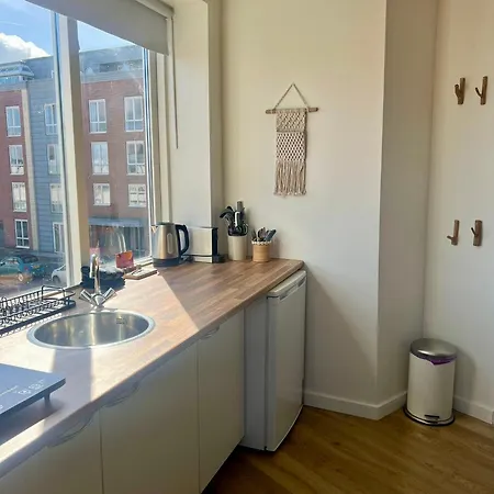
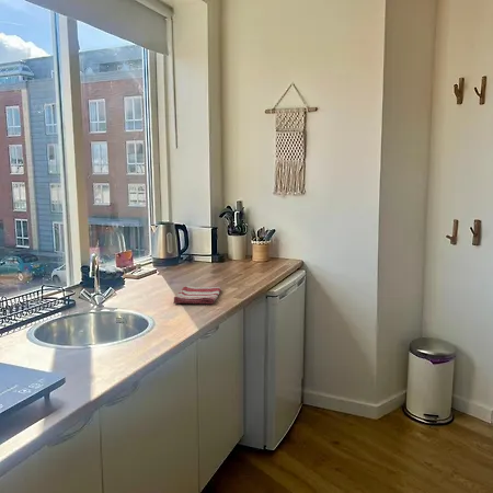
+ dish towel (198, 294)
